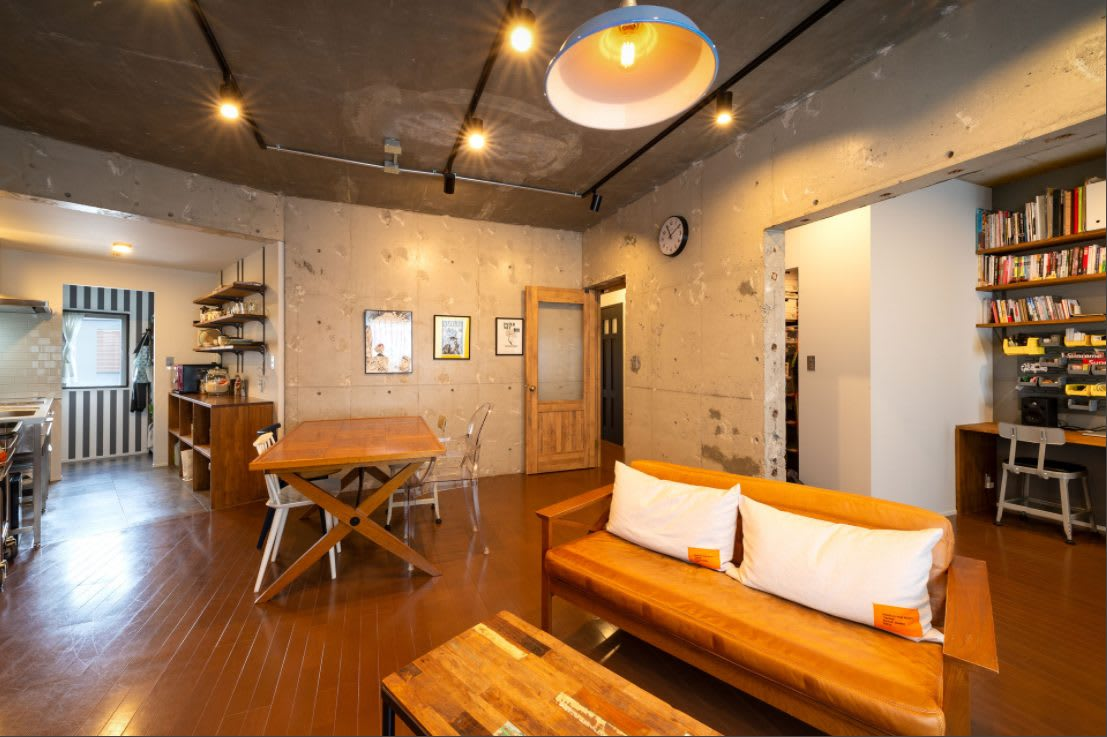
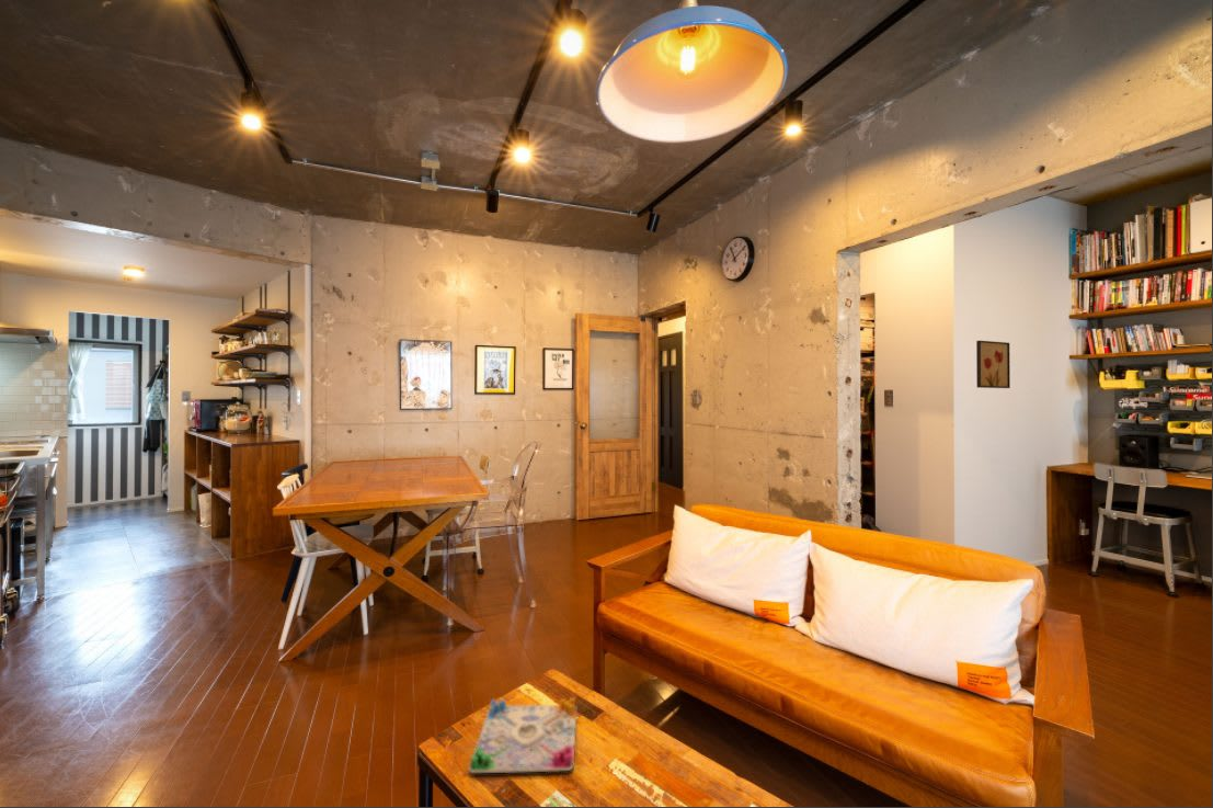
+ wall art (992, 364)
+ board game (527, 730)
